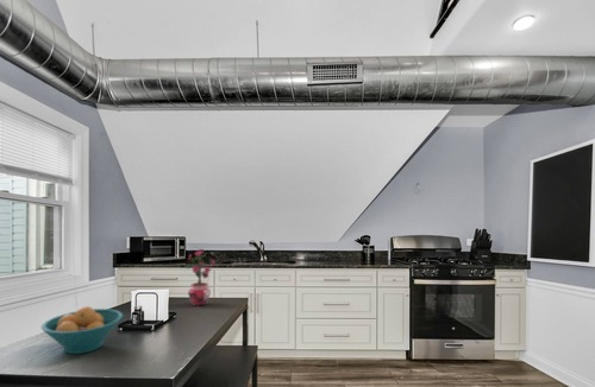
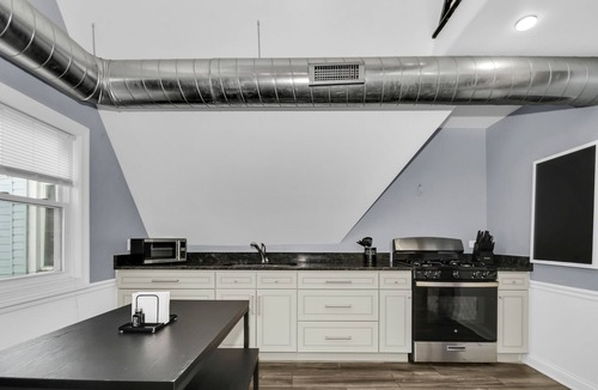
- potted plant (198, 275)
- fruit bowl (83, 326)
